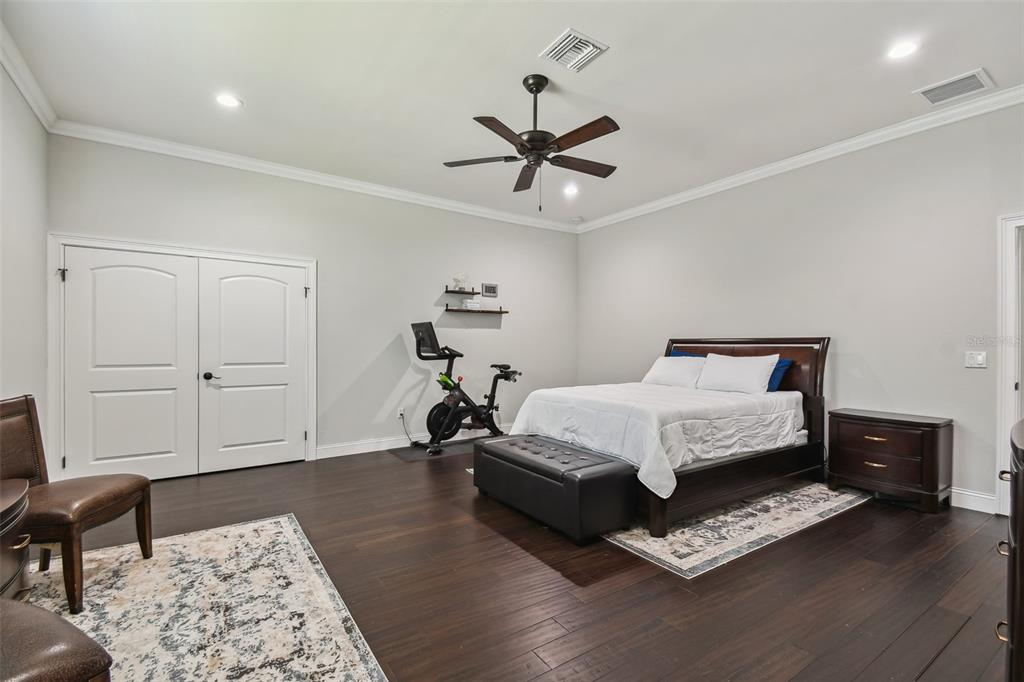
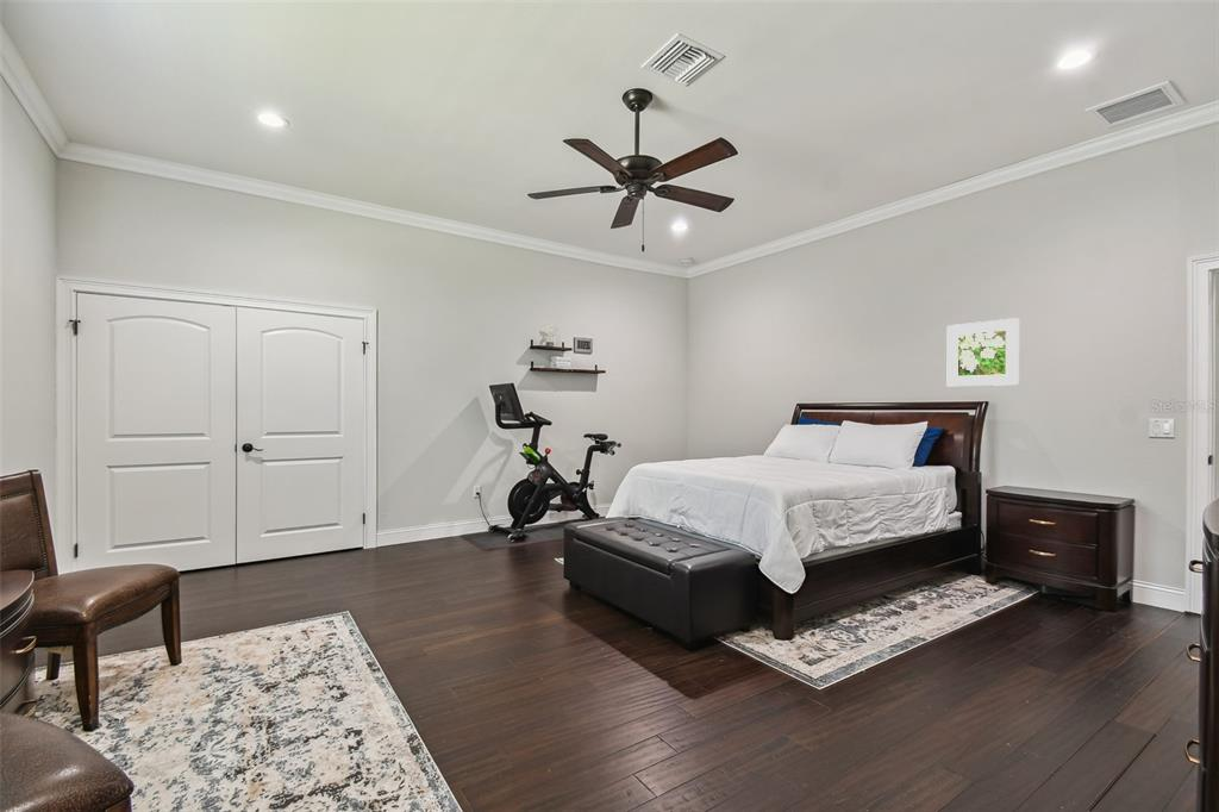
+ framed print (981, 354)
